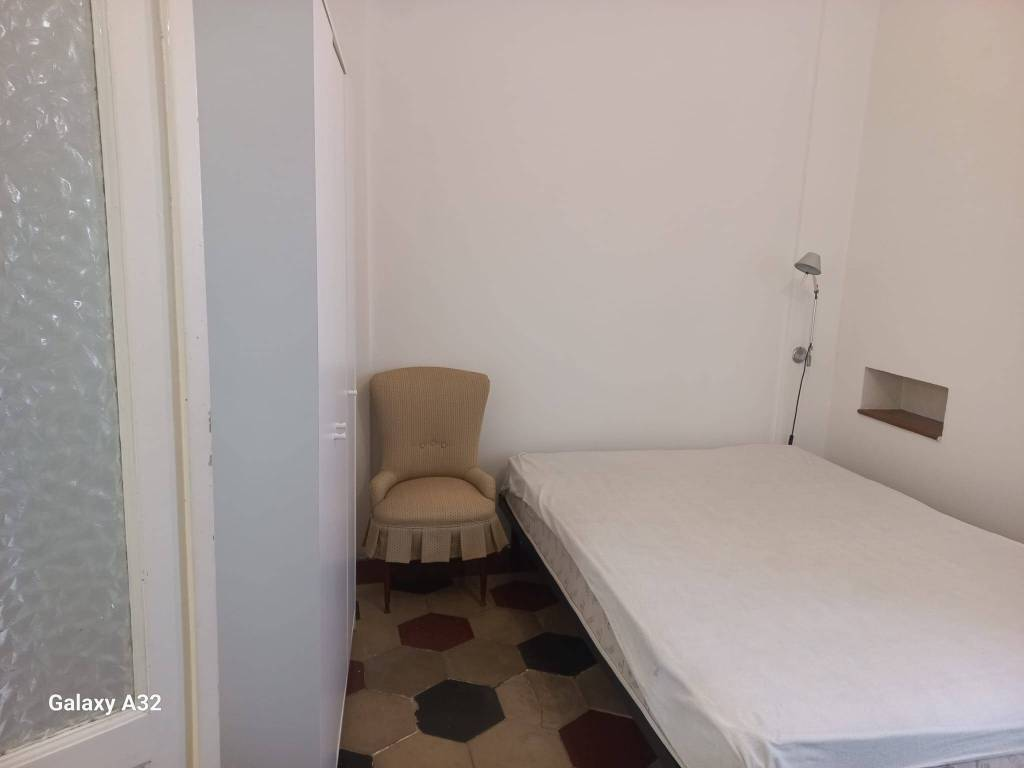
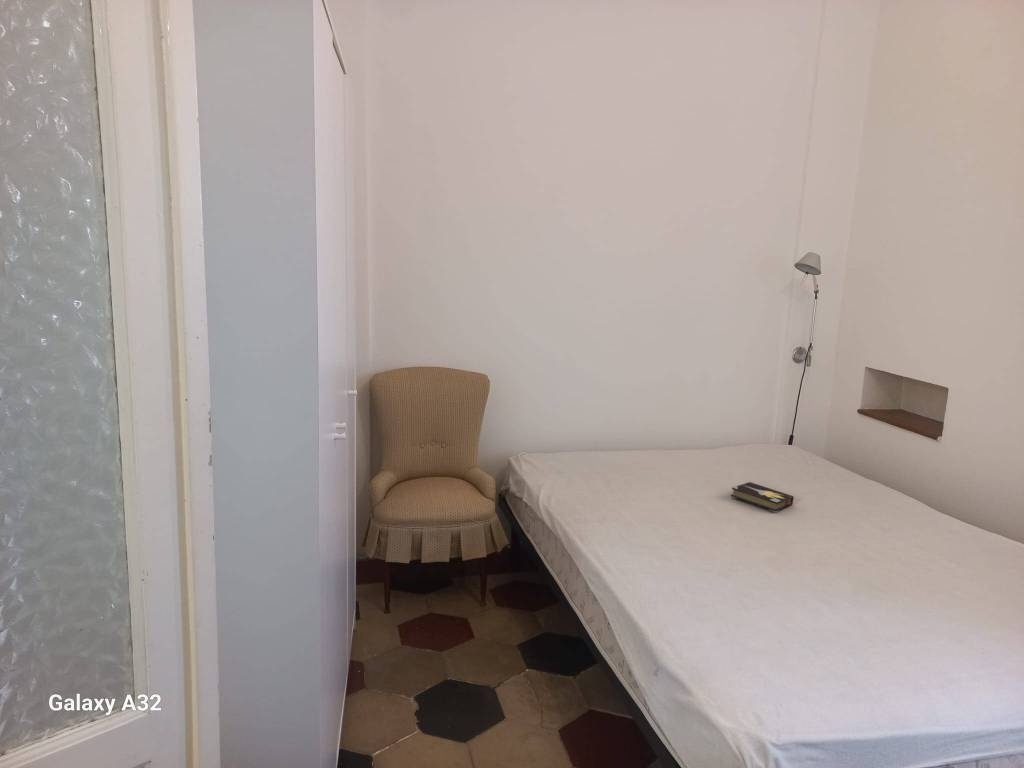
+ hardback book (762, 495)
